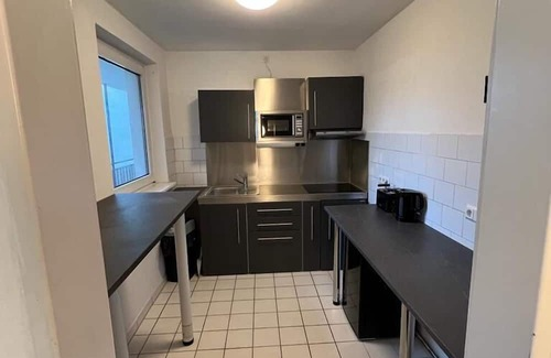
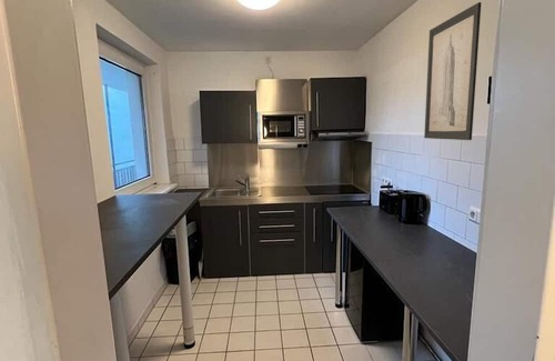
+ wall art (448, 80)
